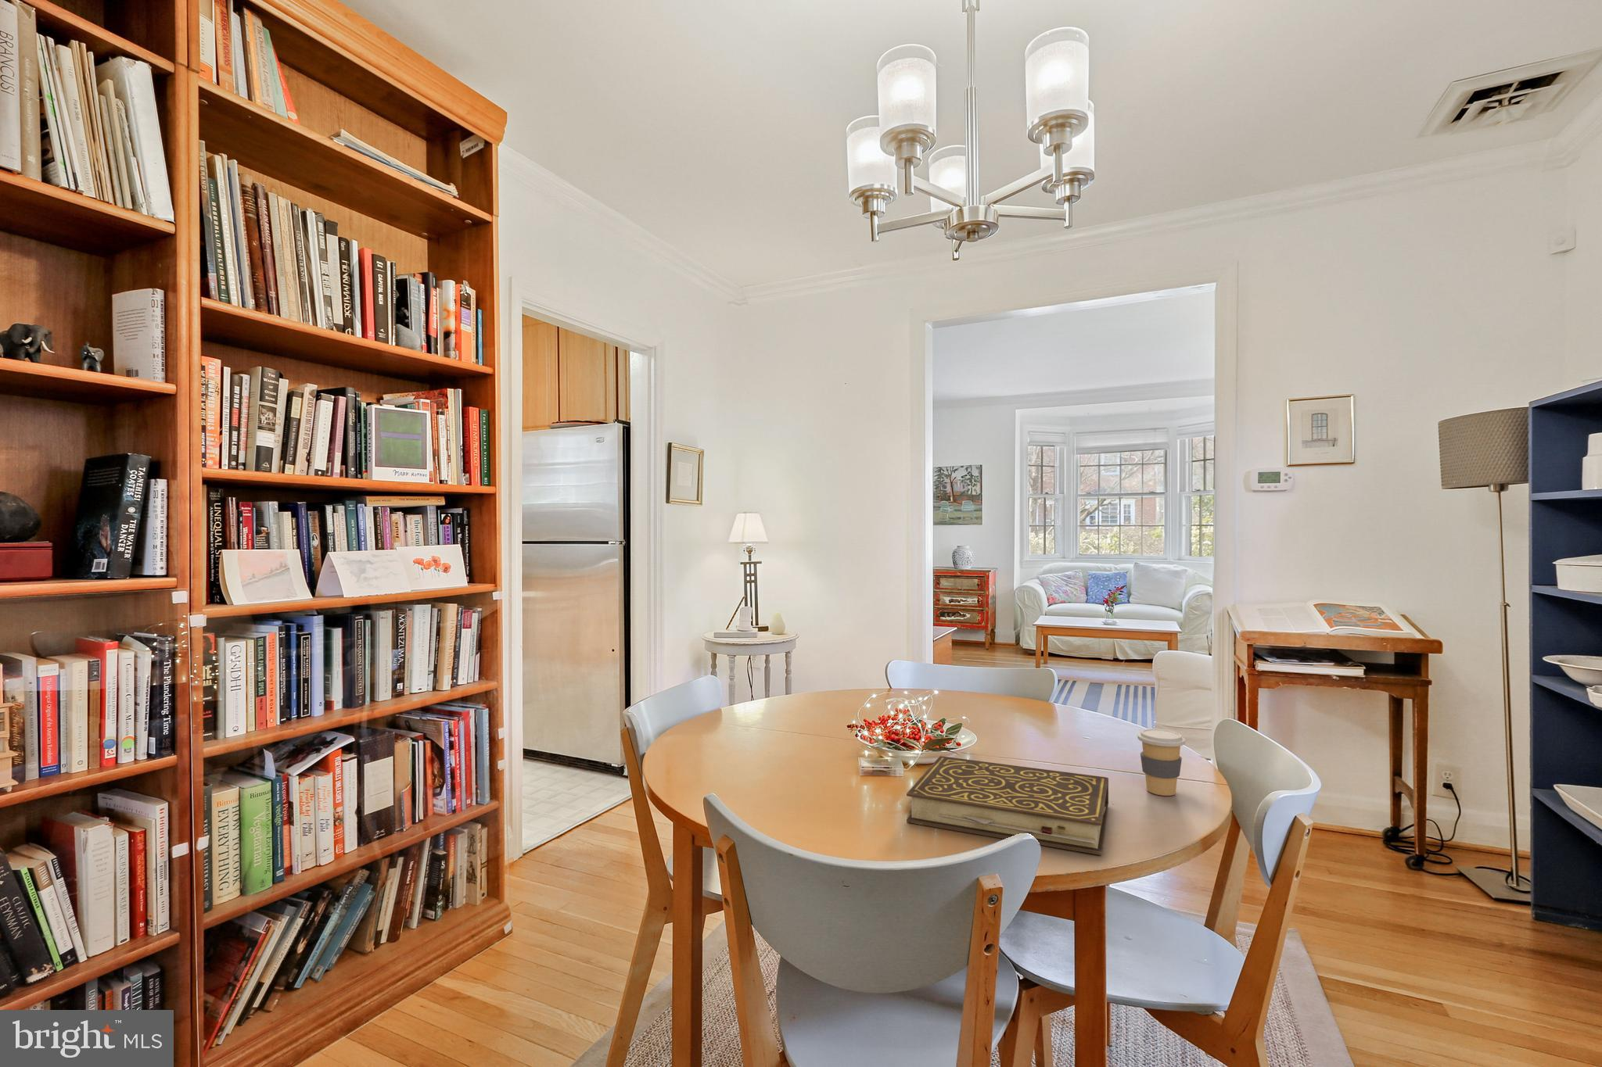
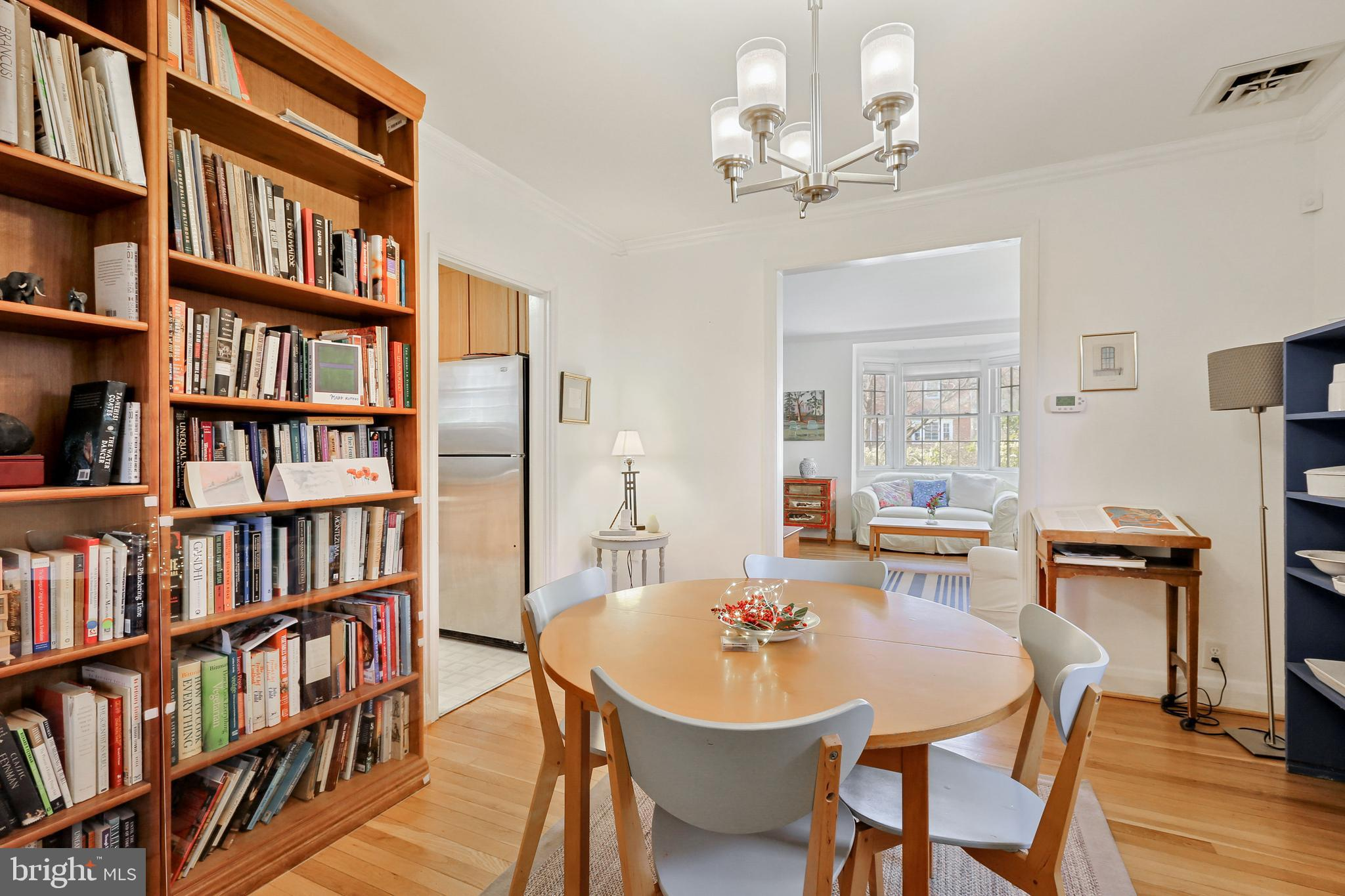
- coffee cup (1161, 762)
- book (1002, 798)
